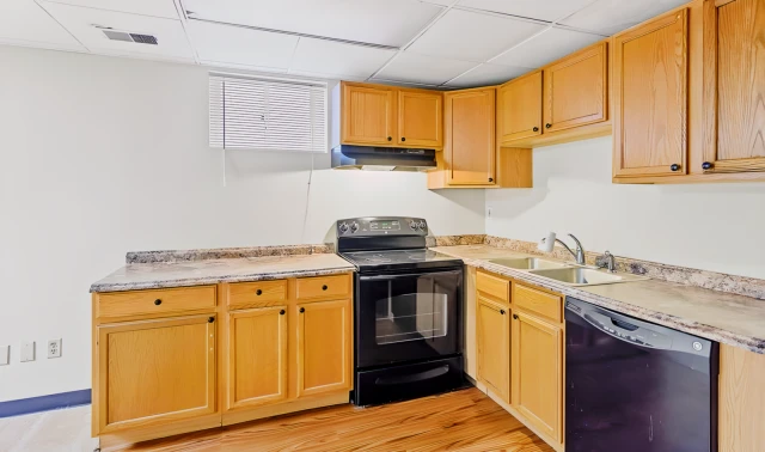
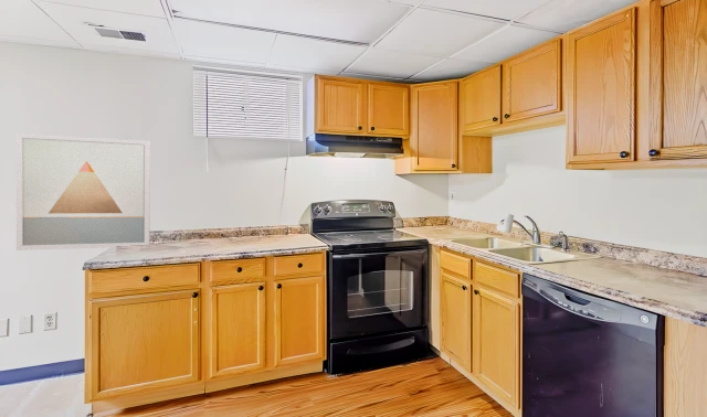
+ wall art (86, 192)
